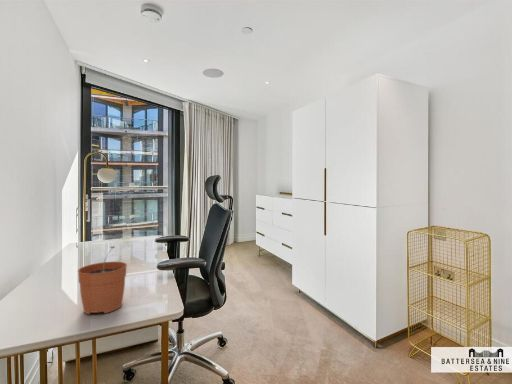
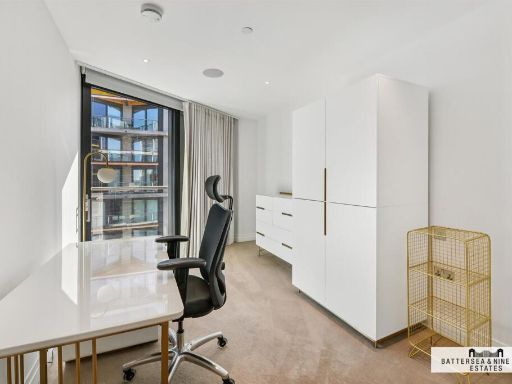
- plant pot (103, 277)
